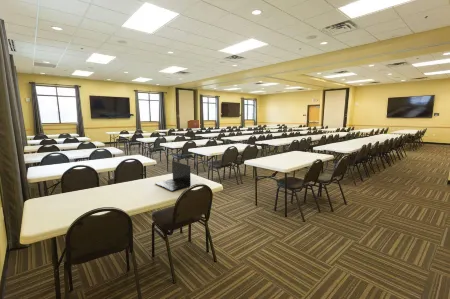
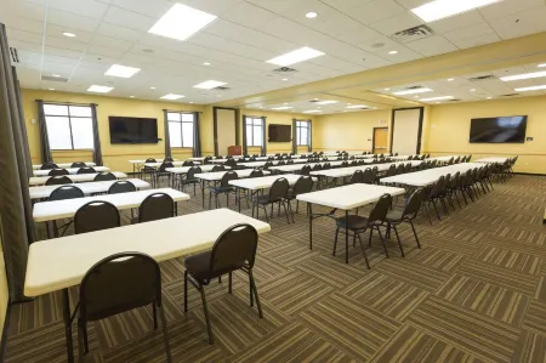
- laptop (173, 174)
